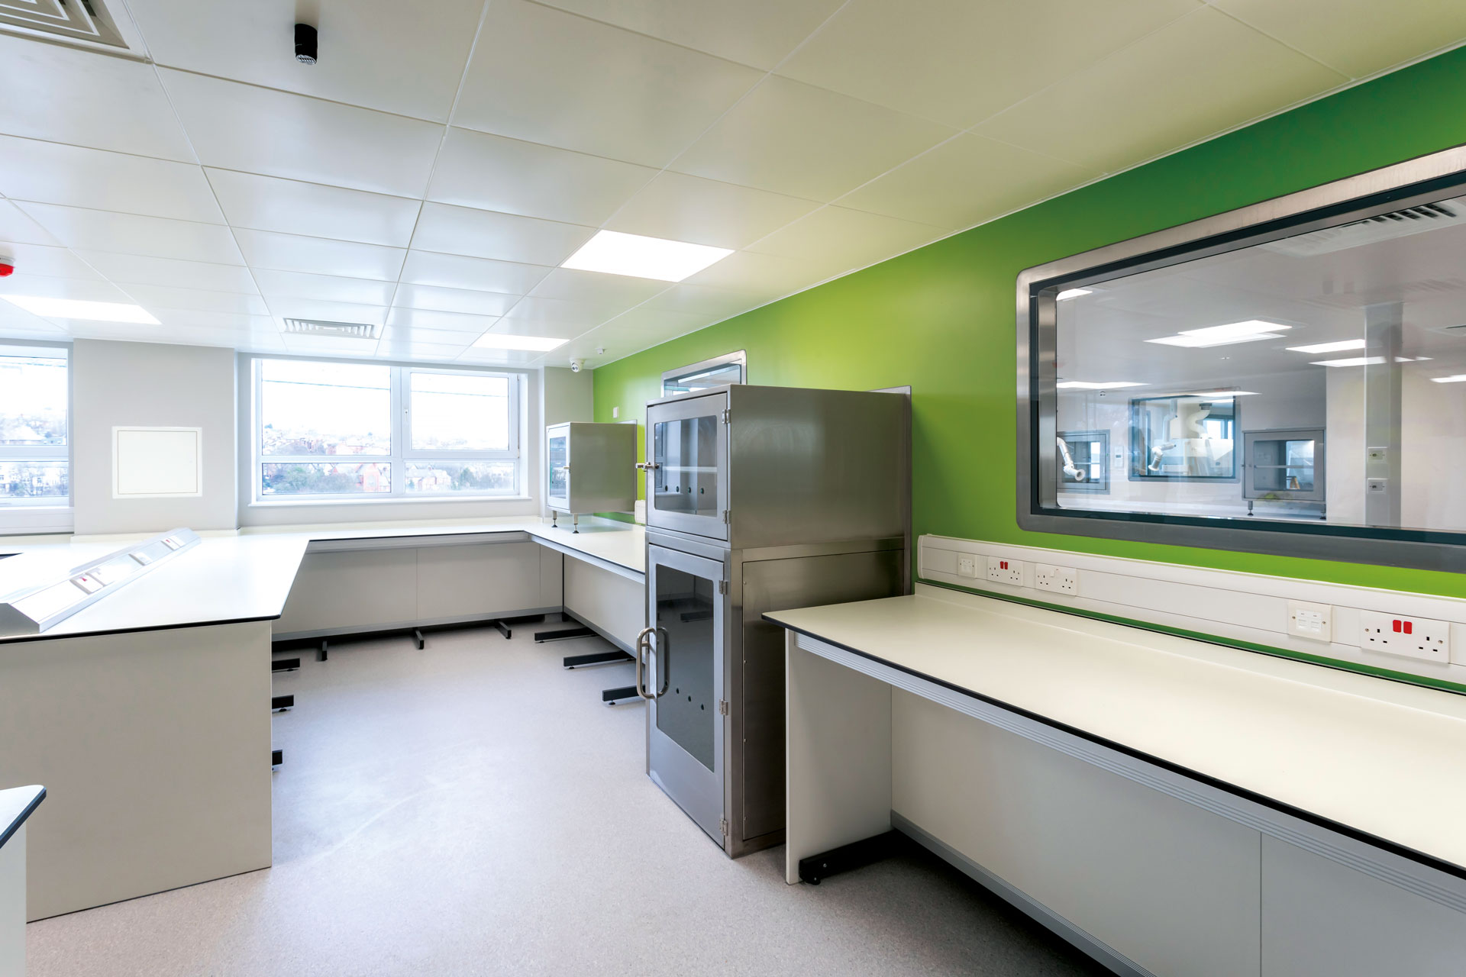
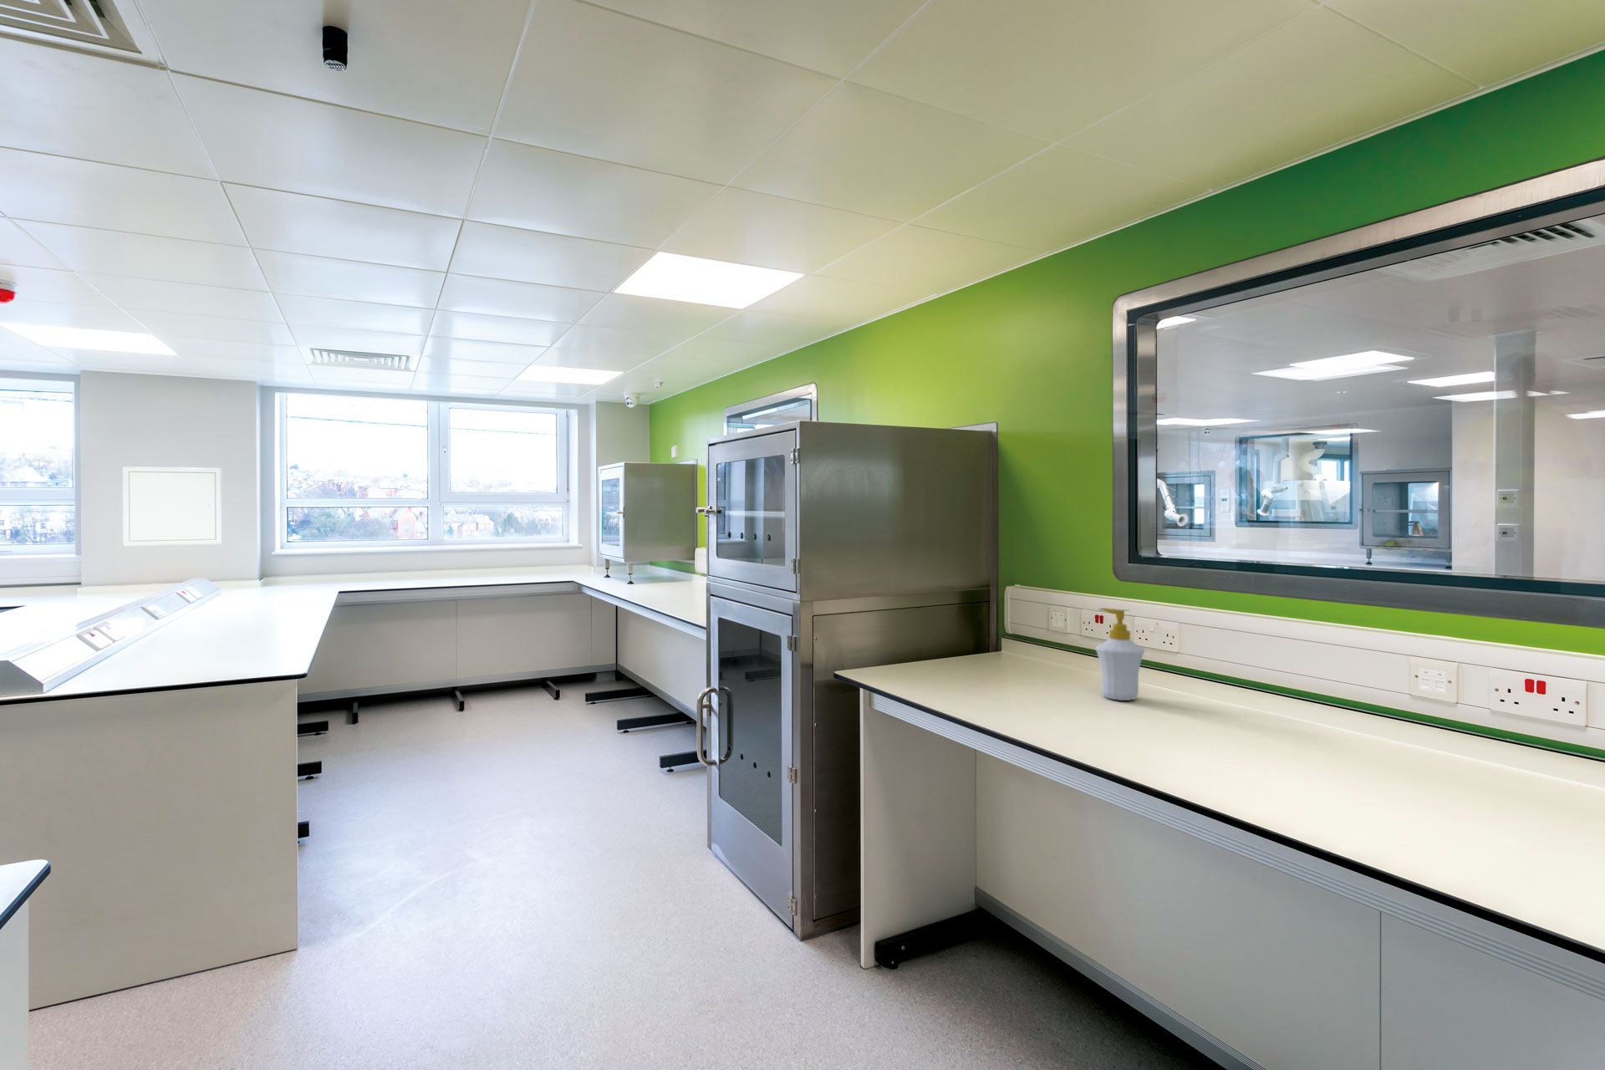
+ soap bottle (1119, 653)
